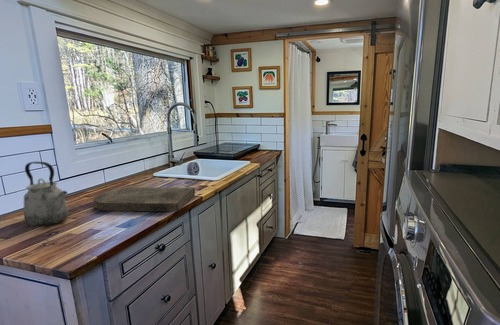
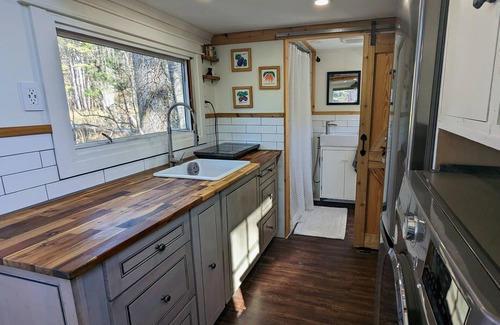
- cutting board (142, 198)
- kettle (48, 193)
